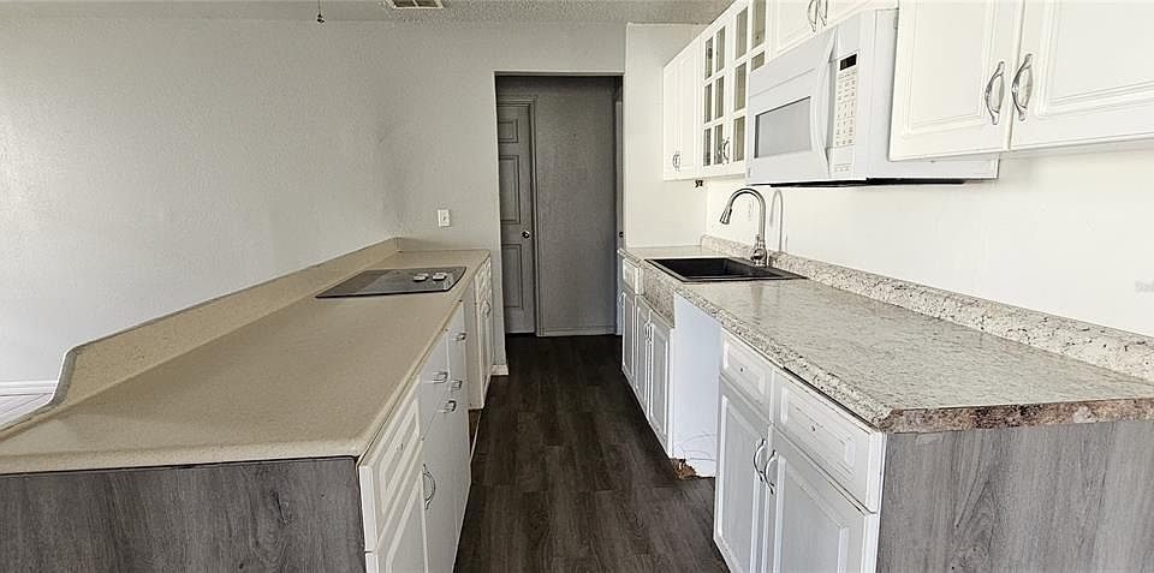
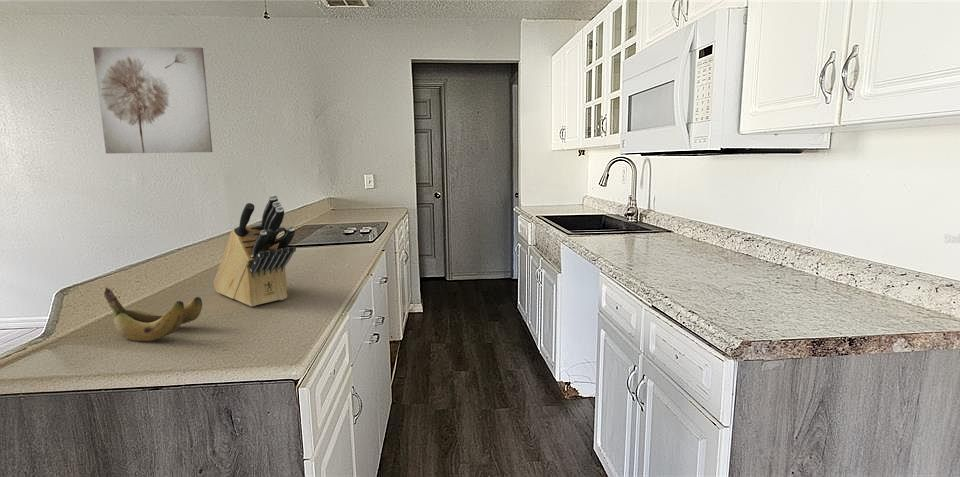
+ knife block (252, 247)
+ wall art (154, 101)
+ banana (156, 314)
